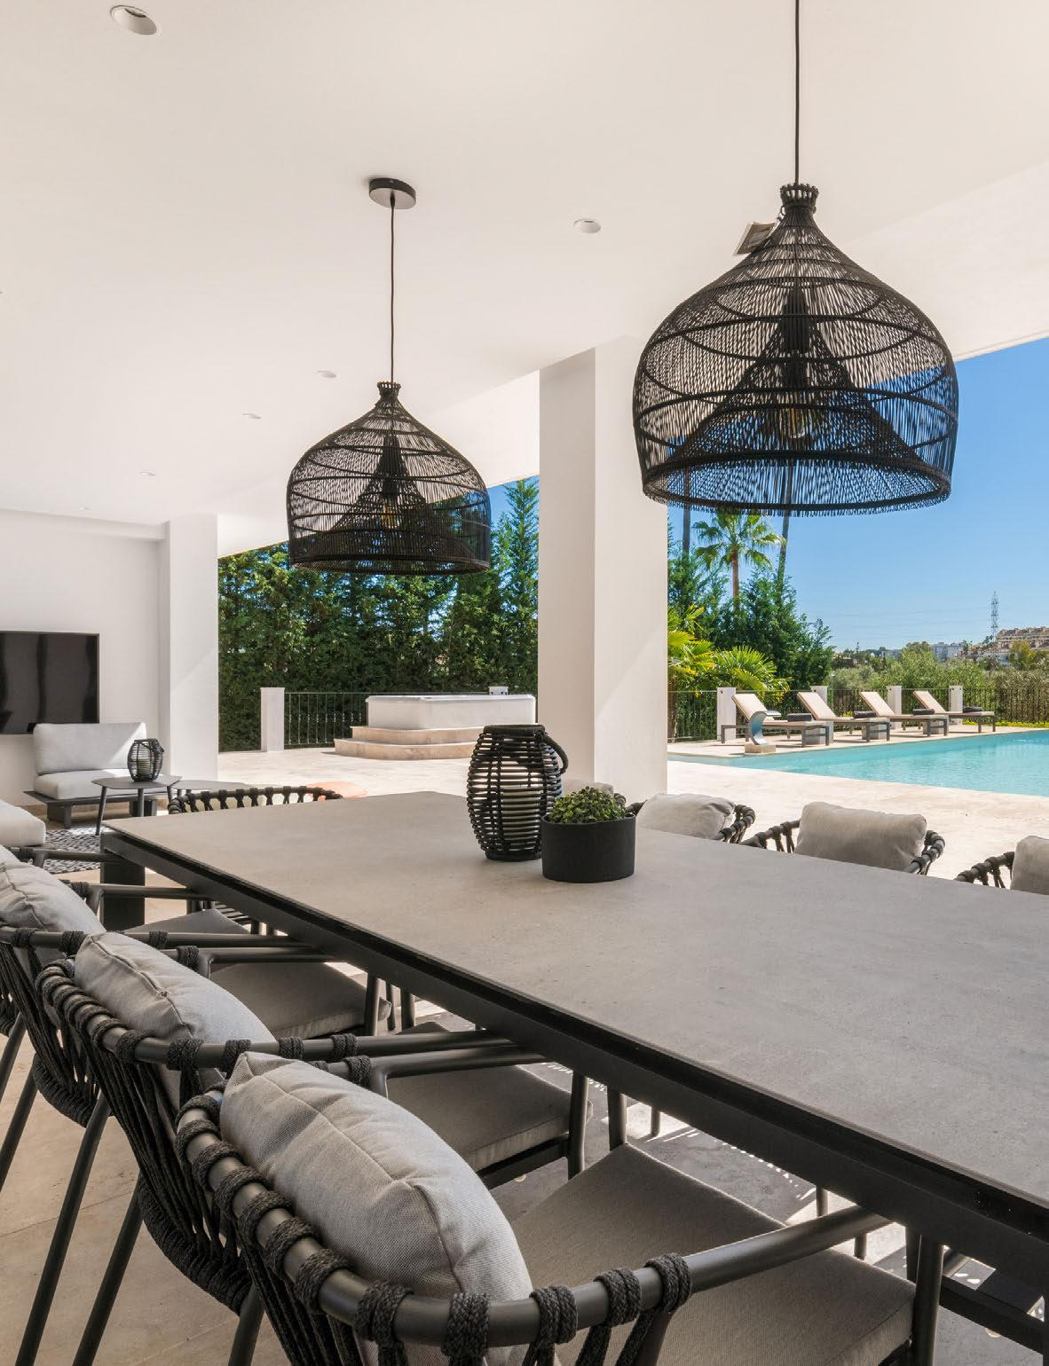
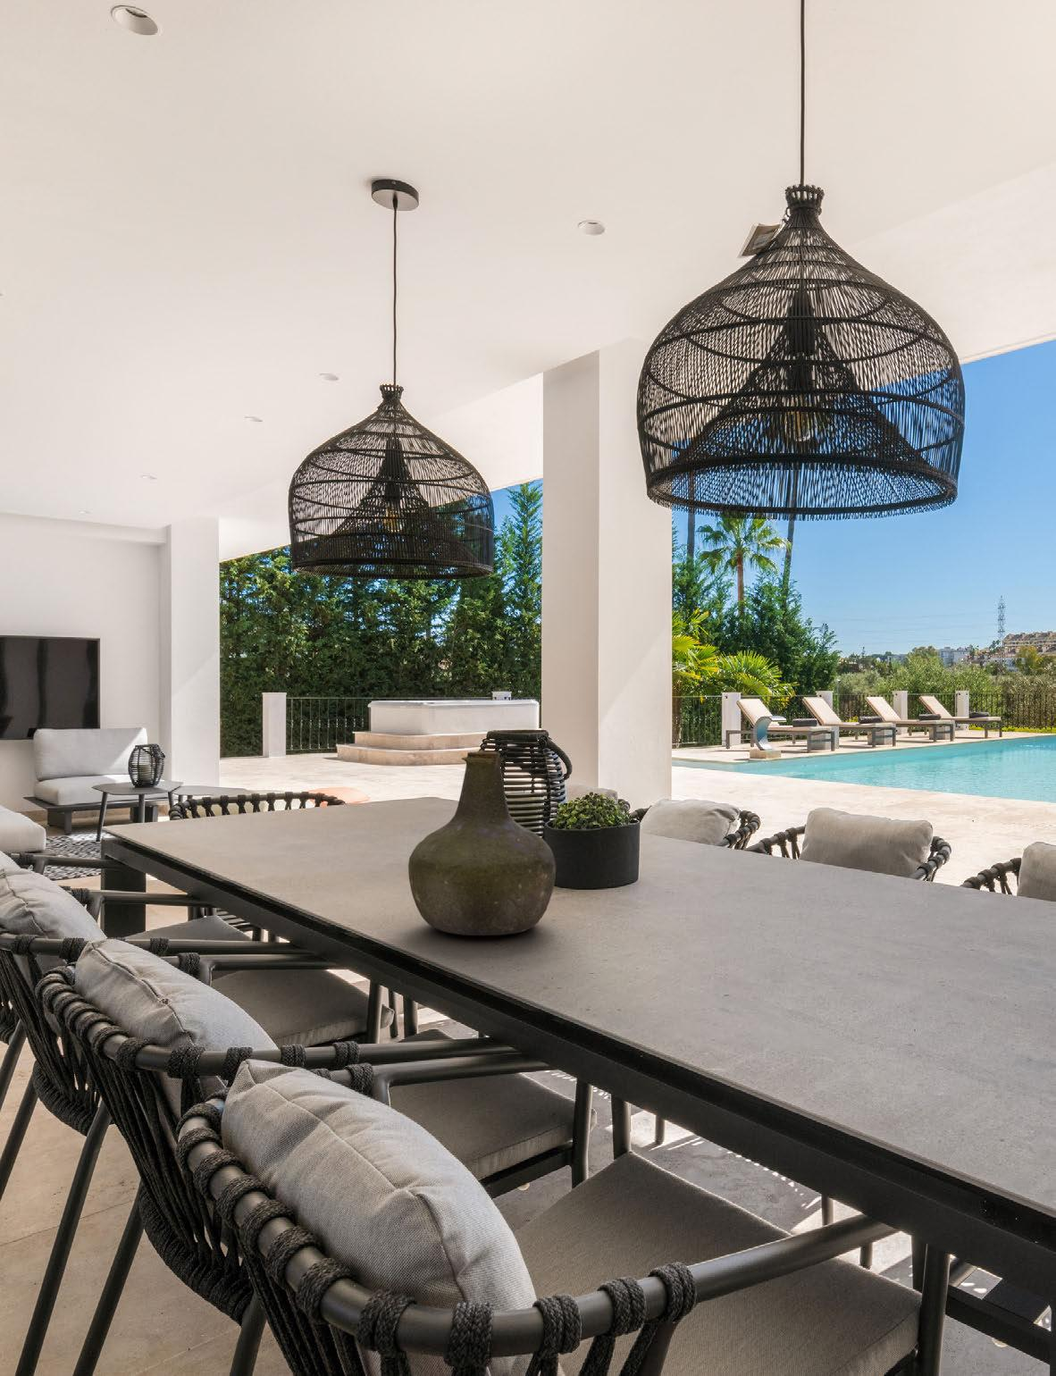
+ bottle (483, 838)
